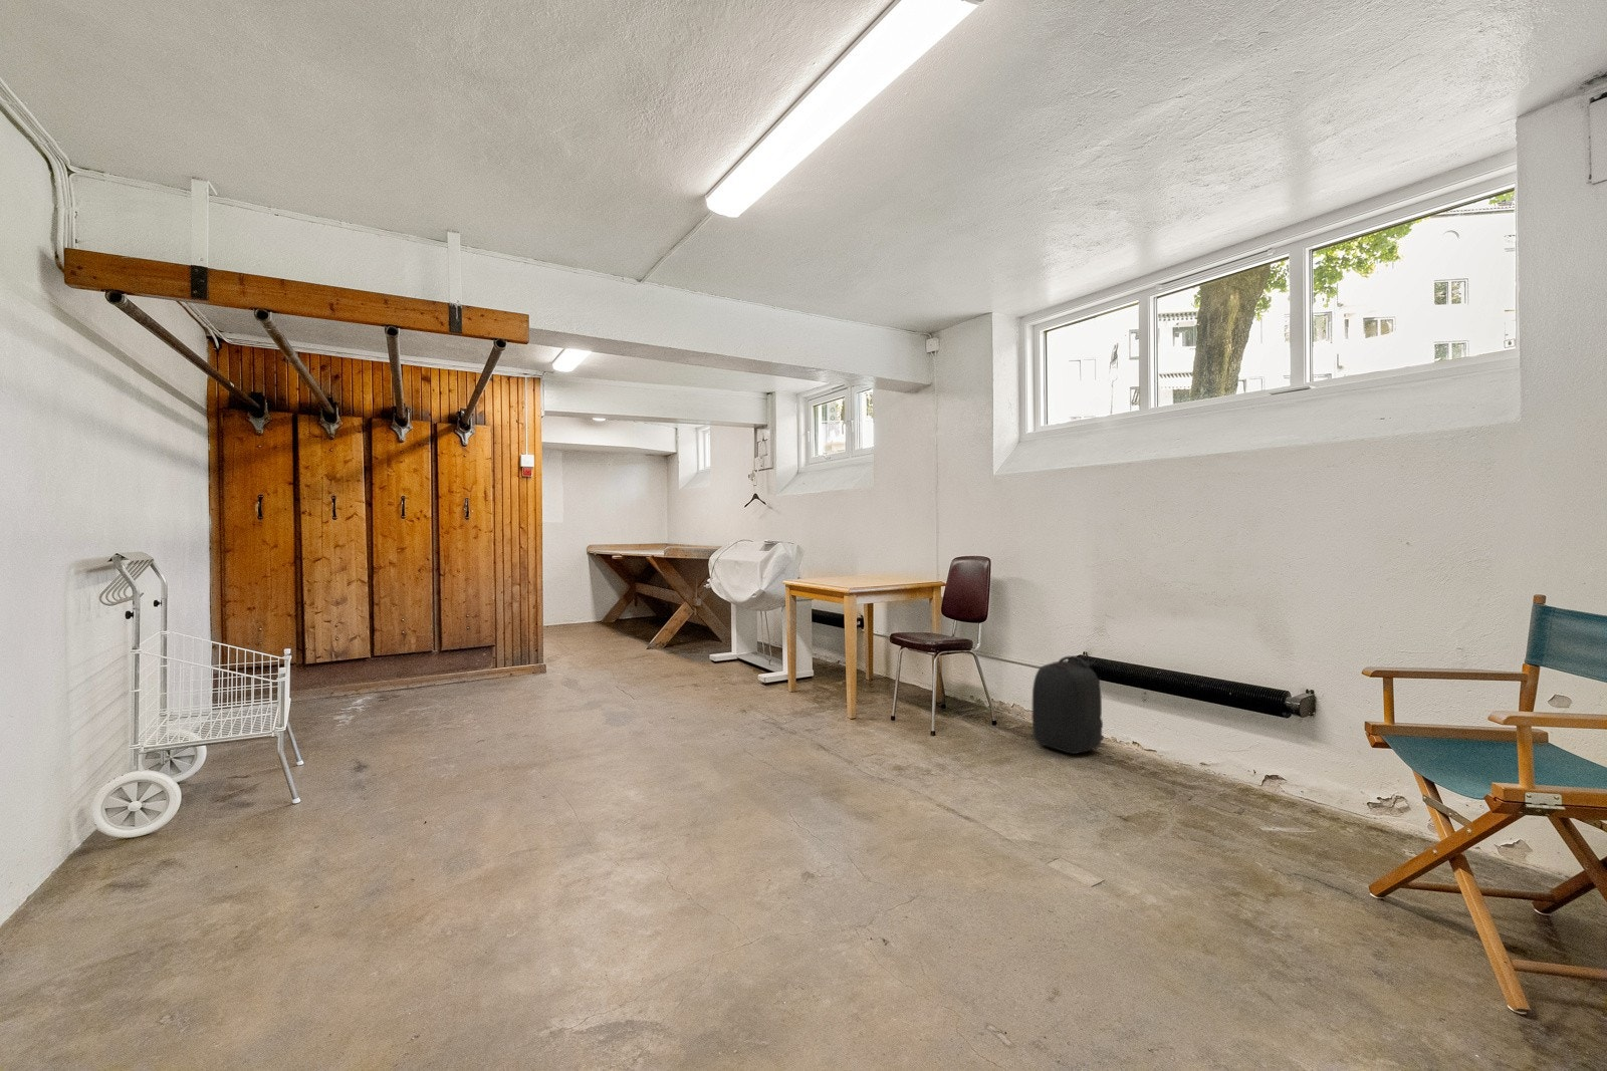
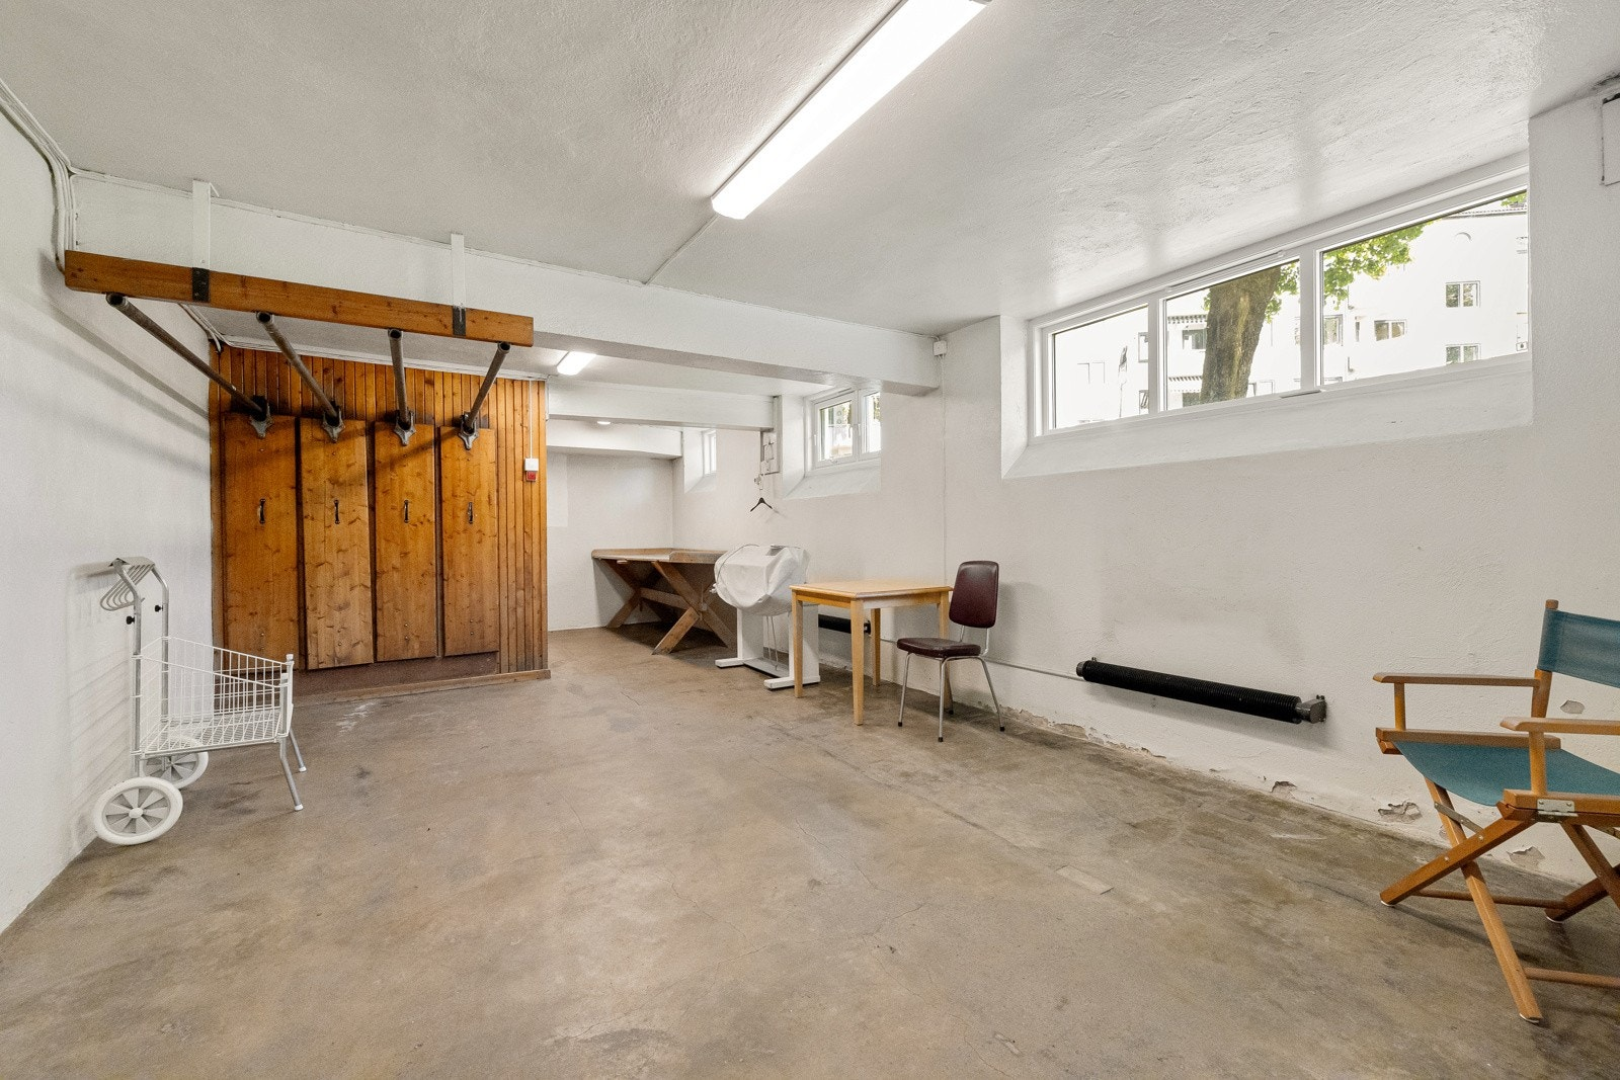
- backpack (1070, 702)
